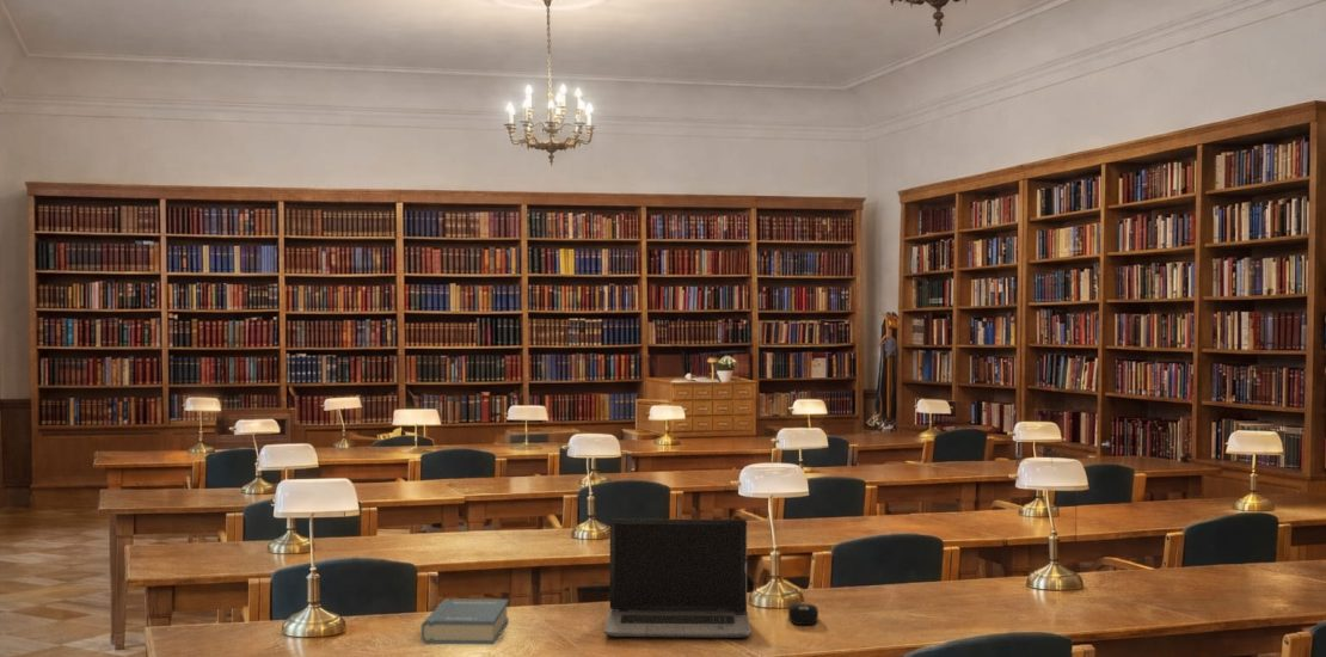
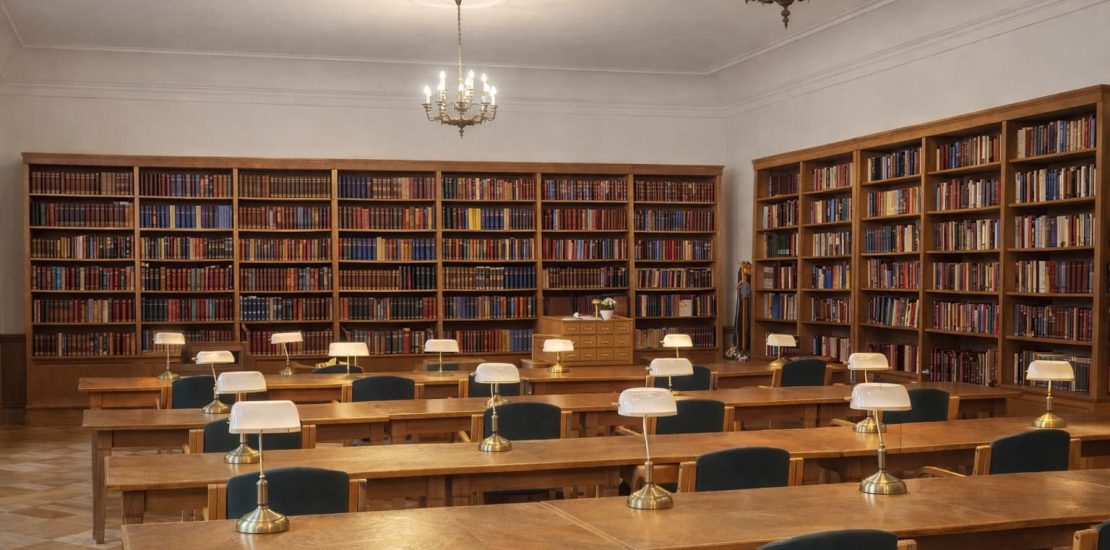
- computer mouse (803, 612)
- hardback book (466, 620)
- laptop computer (677, 577)
